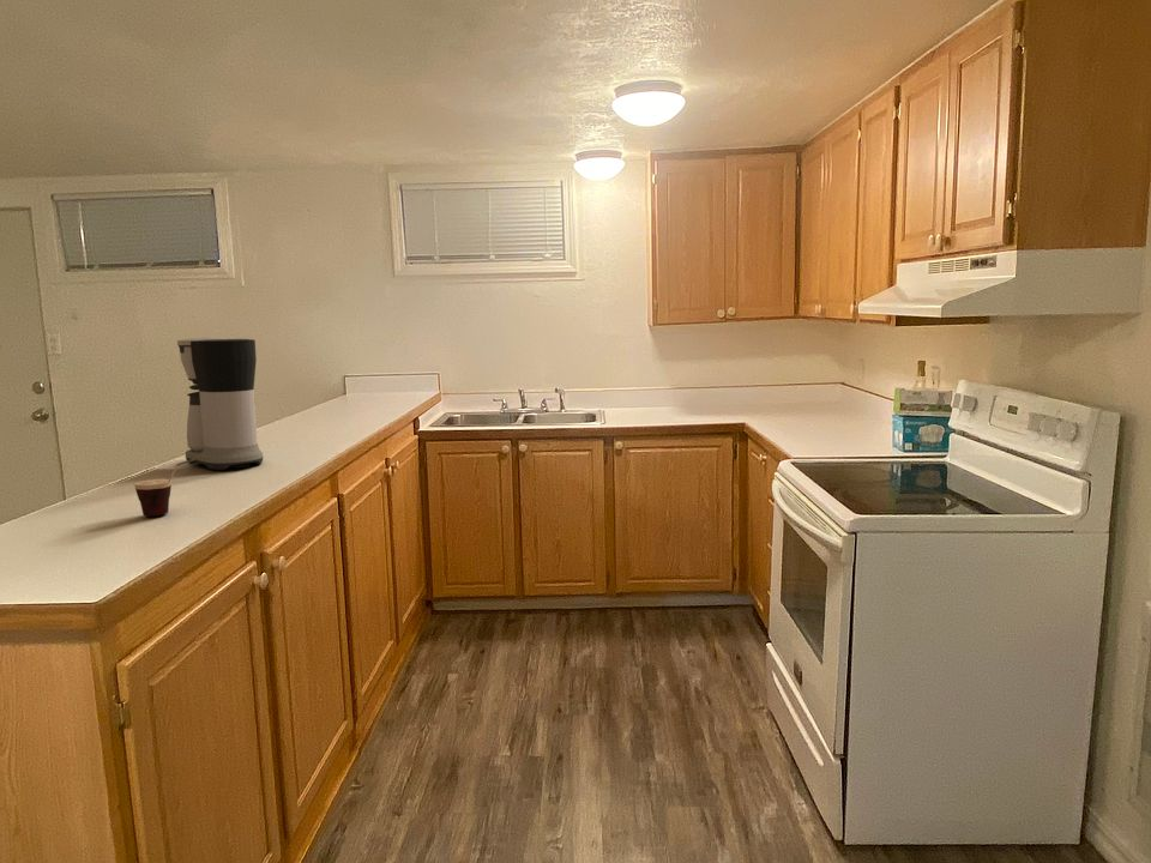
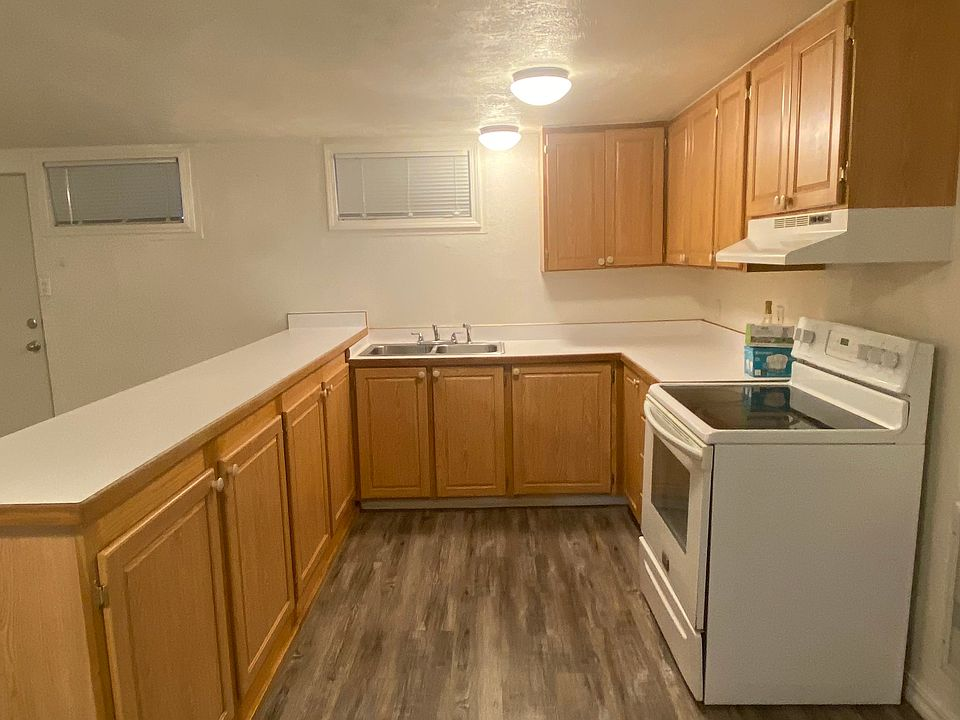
- coffee maker (227, 399)
- cup (168, 485)
